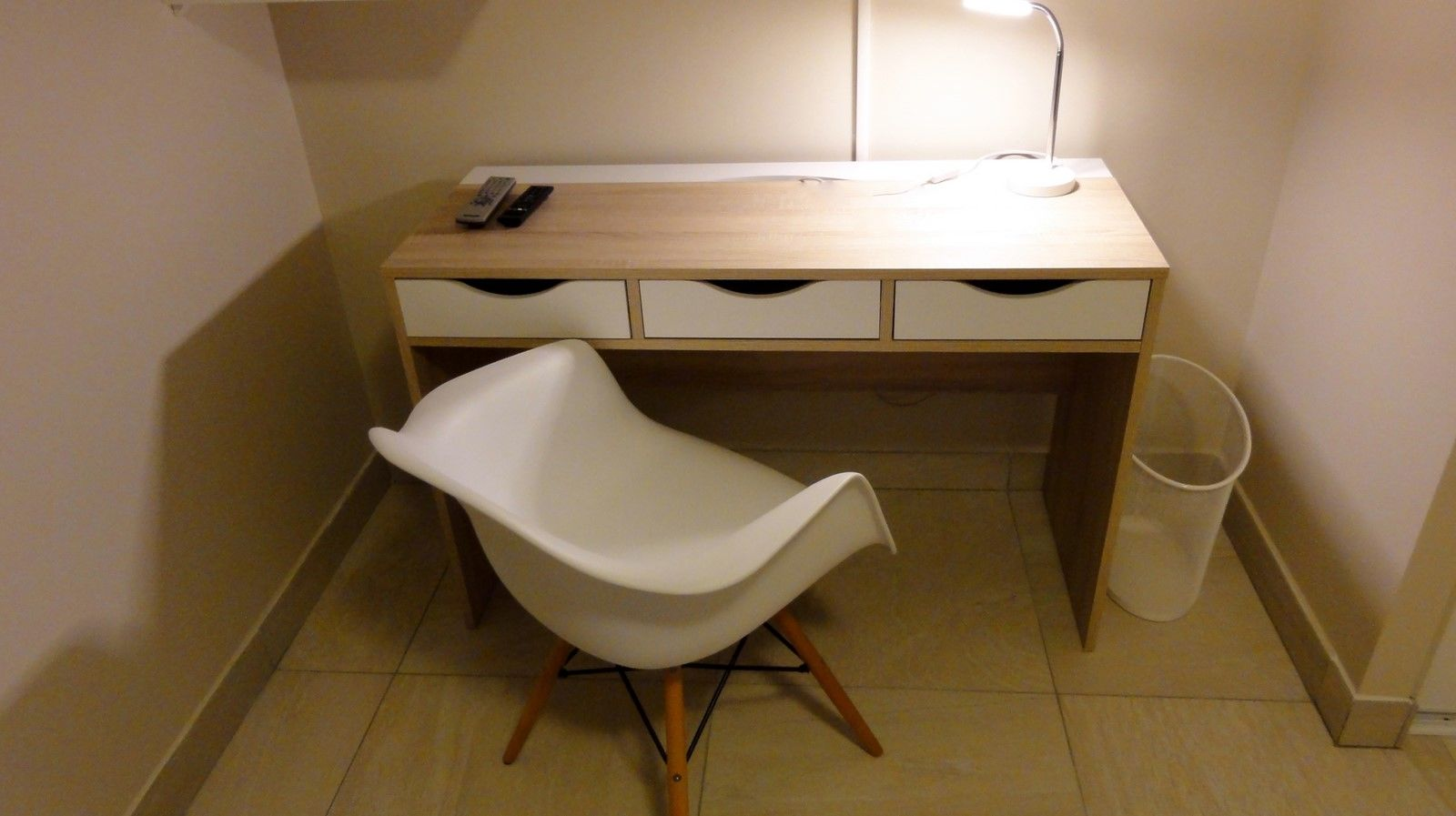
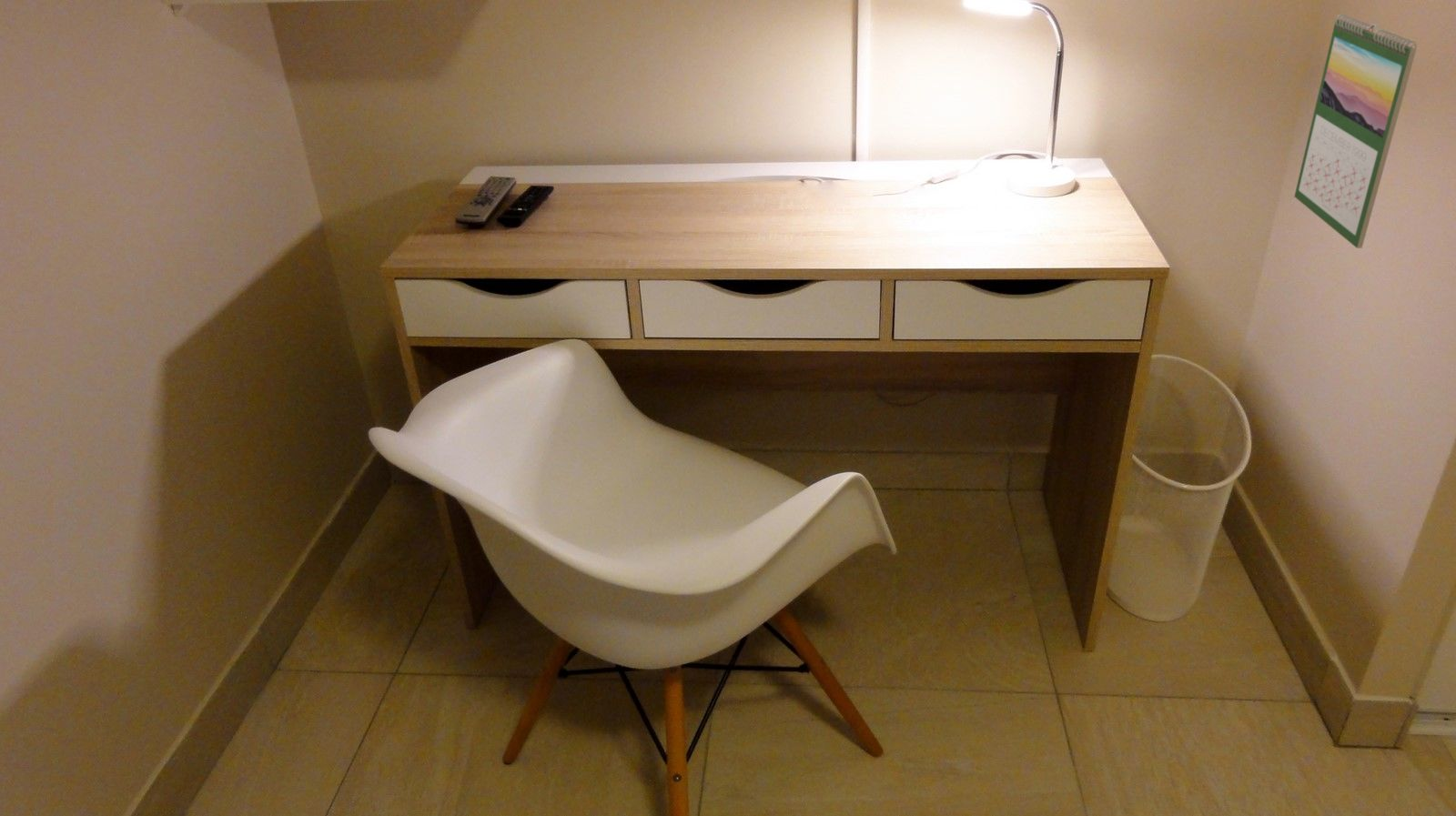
+ calendar (1350, 126)
